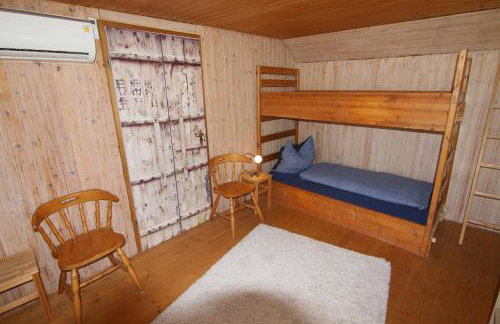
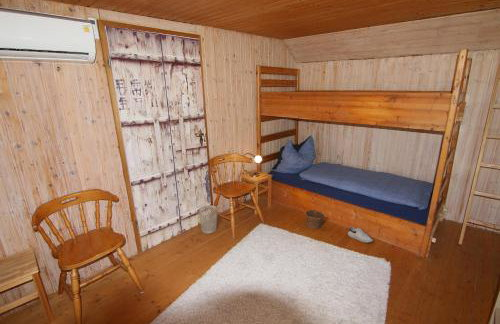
+ shoe (360, 234)
+ clay pot (314, 216)
+ wastebasket (208, 220)
